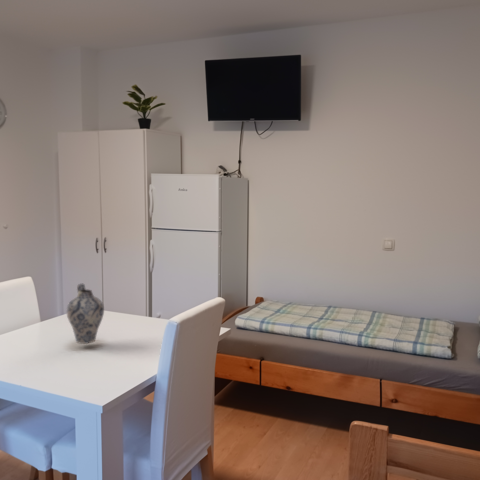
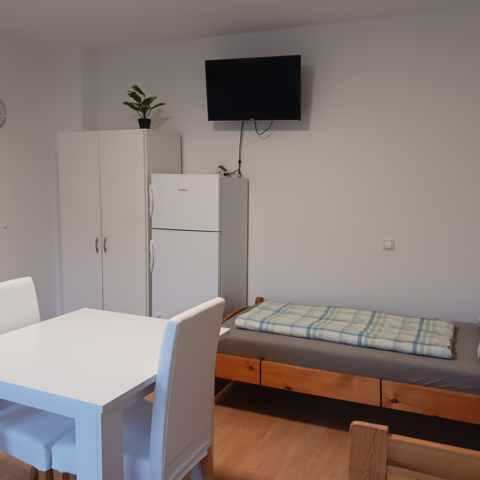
- ceramic jug (89, 315)
